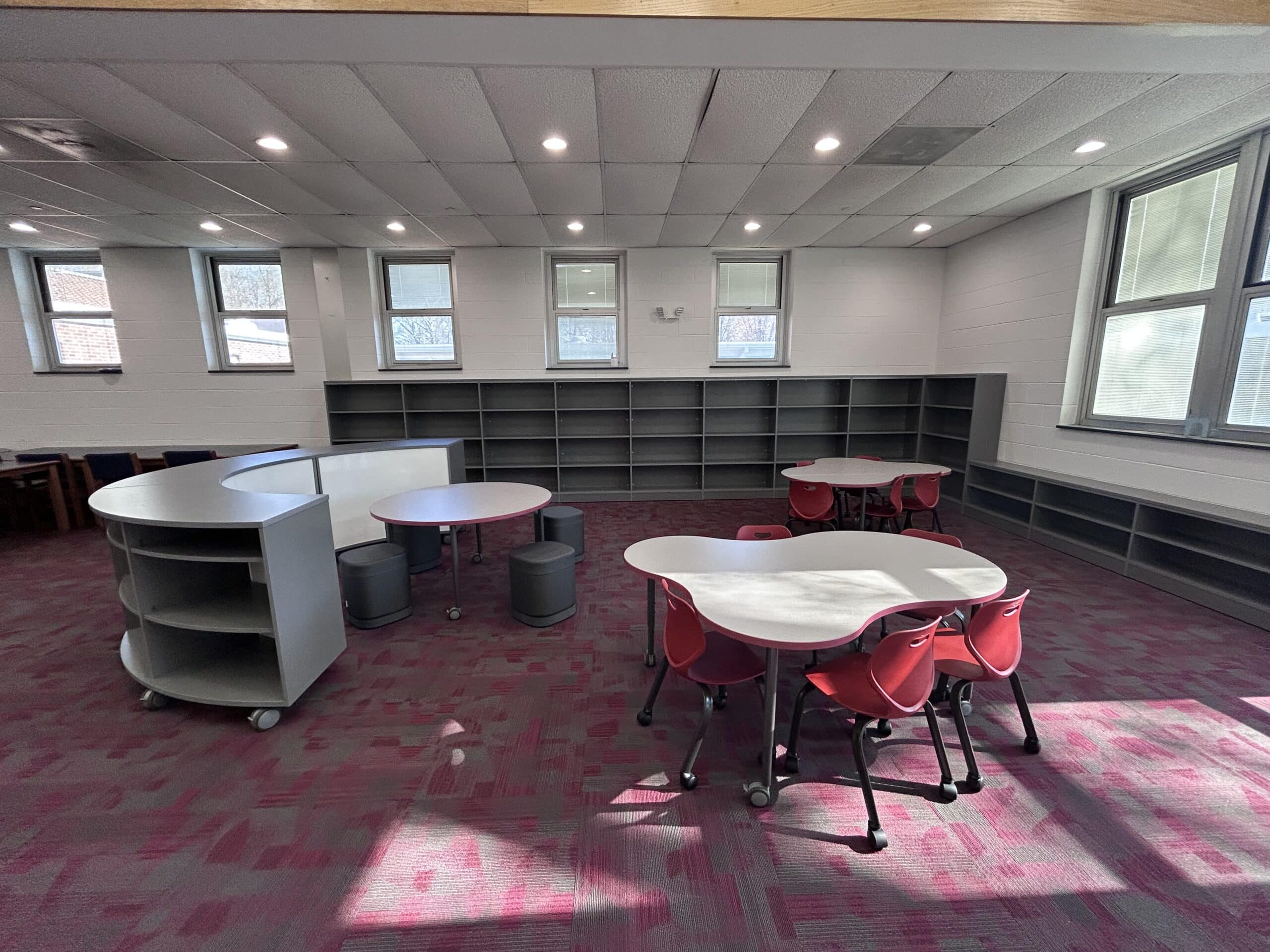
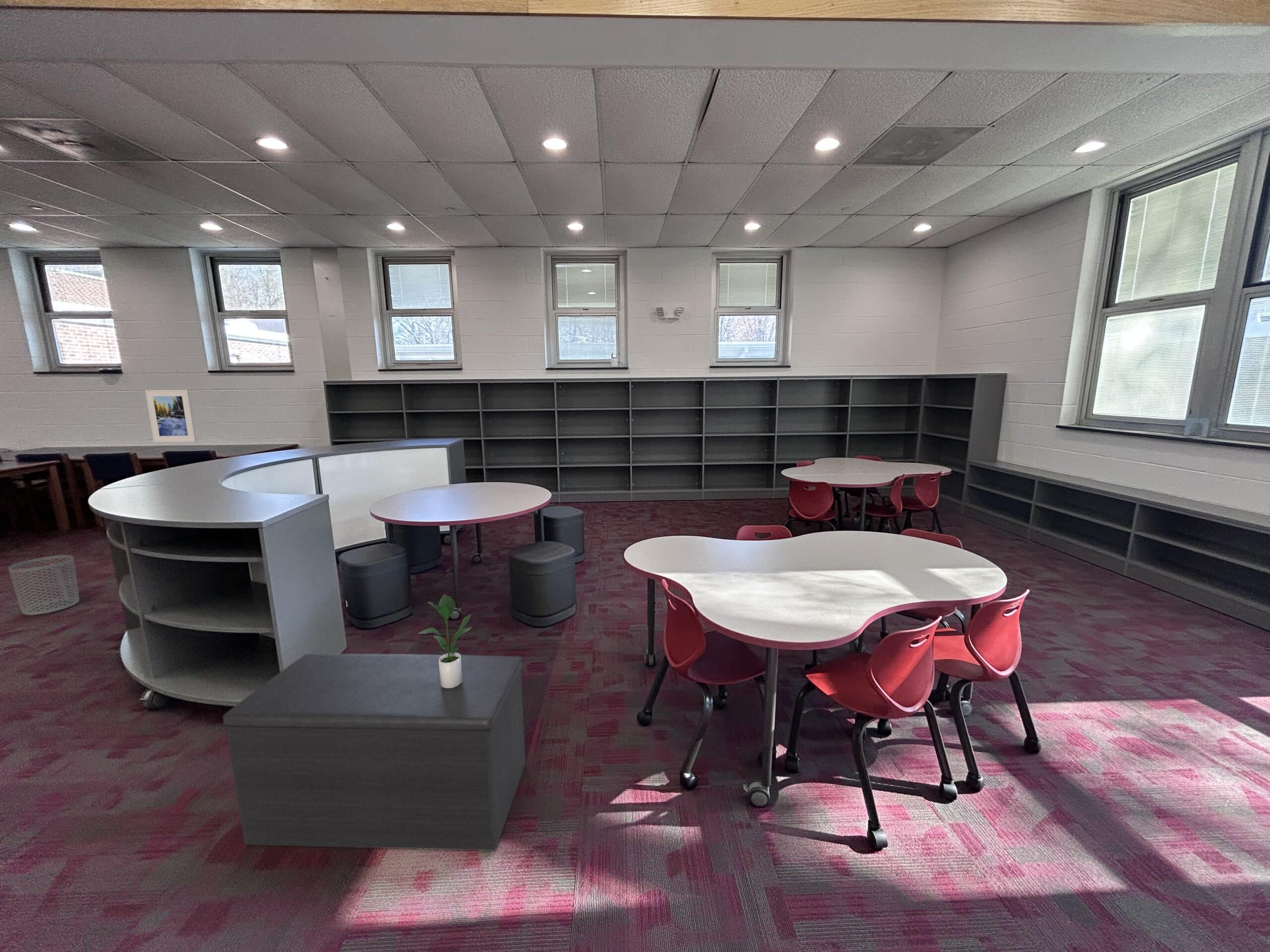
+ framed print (171, 416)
+ potted plant (448, 638)
+ waste bin (47, 586)
+ bench (392, 742)
